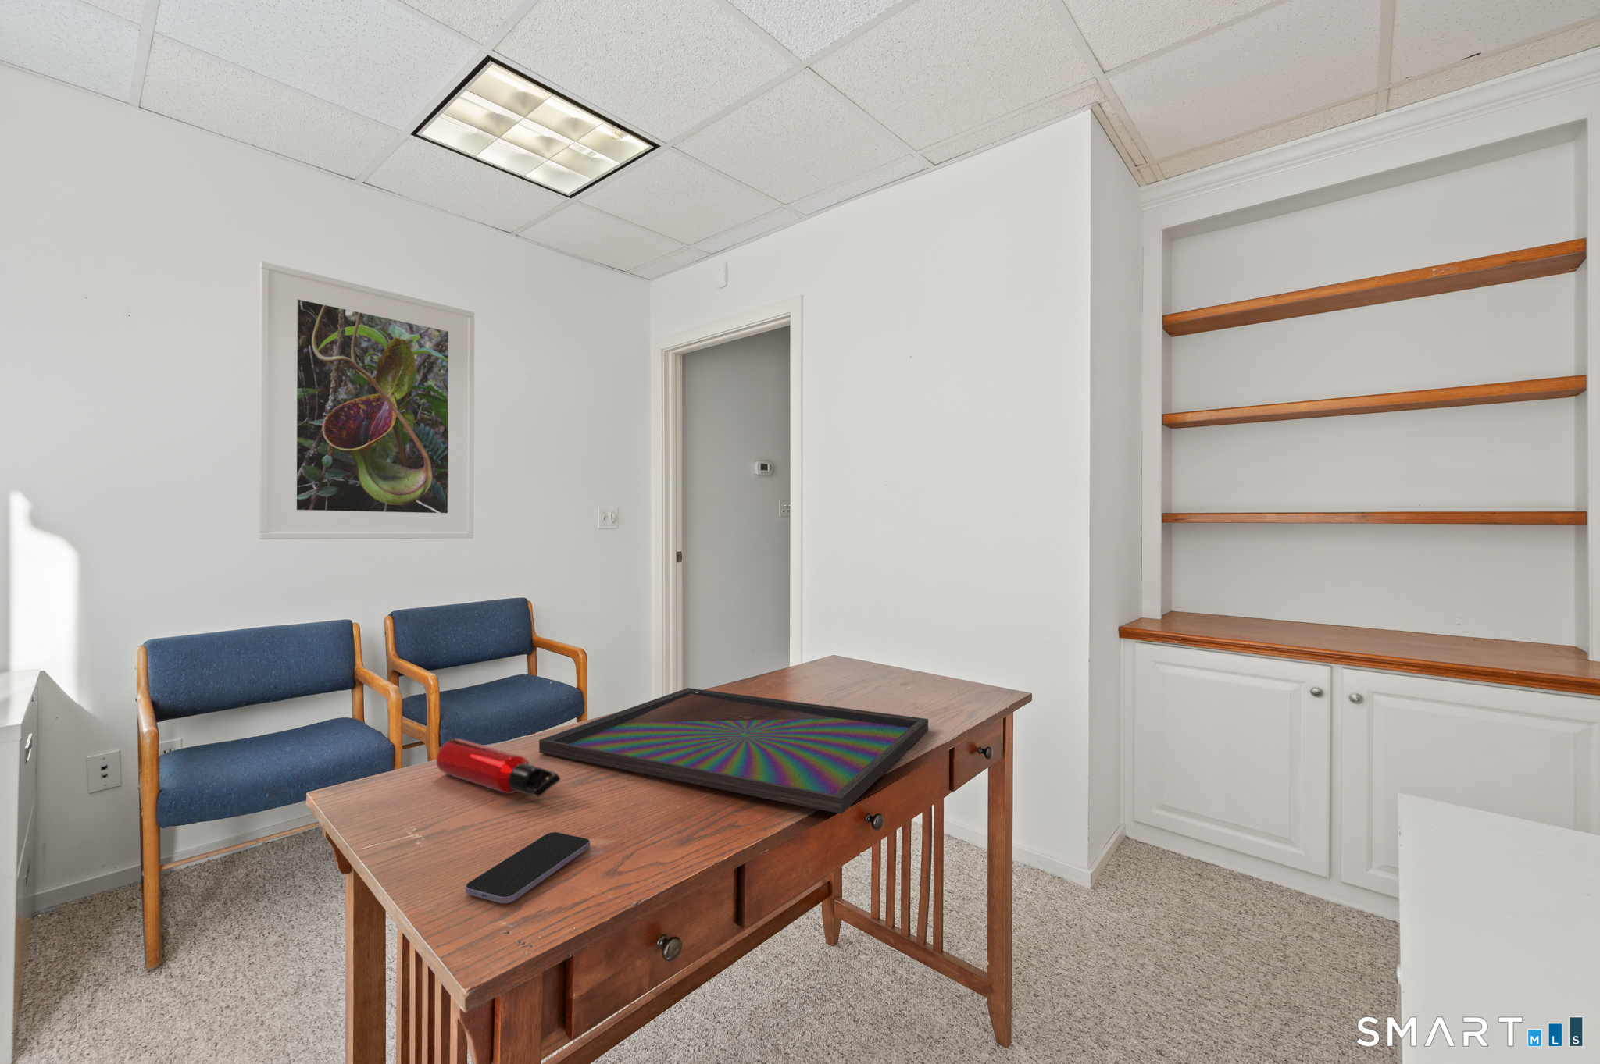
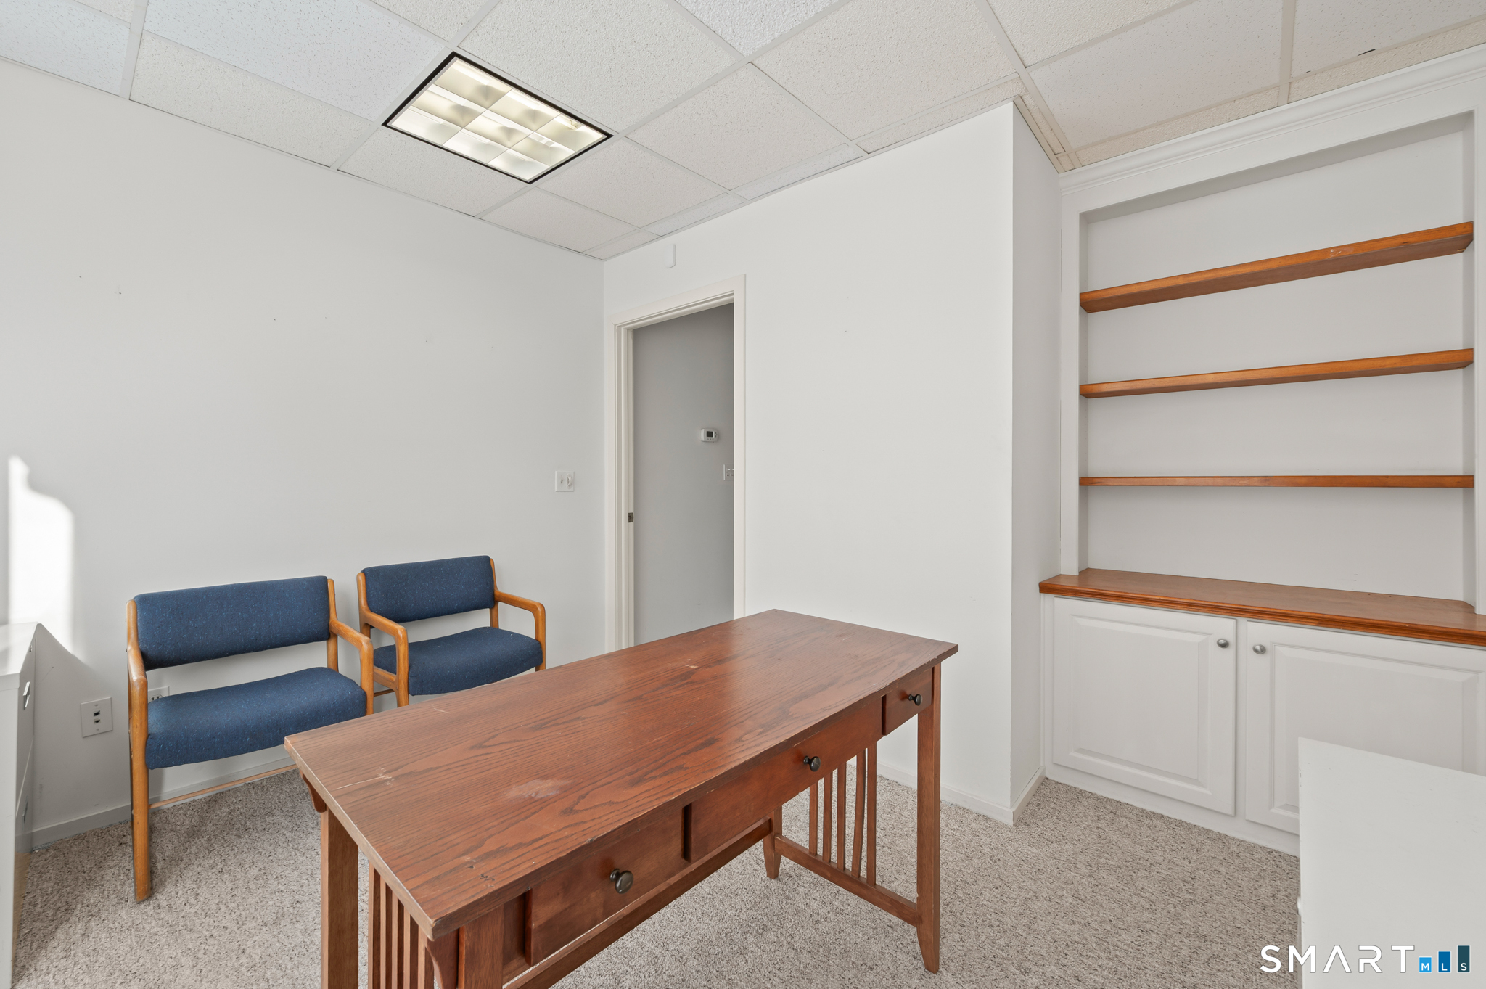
- smartphone (531, 864)
- monitor (745, 735)
- water bottle (494, 770)
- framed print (378, 413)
